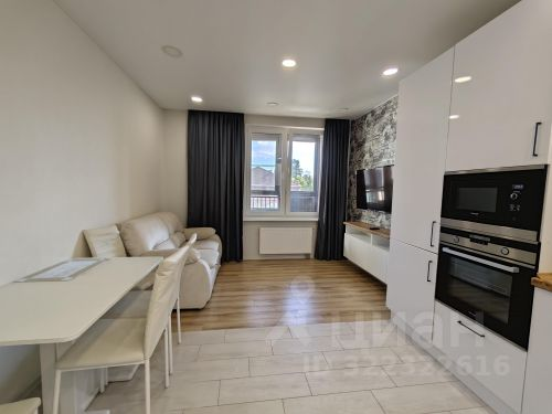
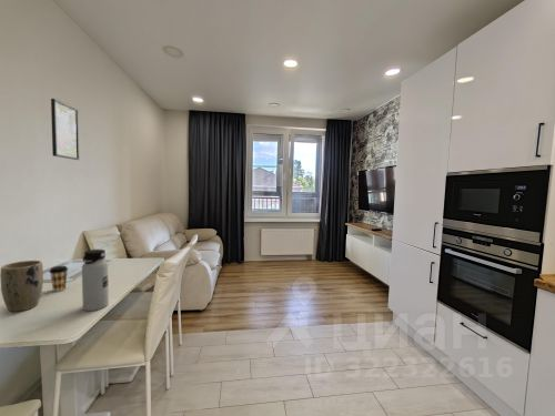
+ plant pot (22, 285)
+ coffee cup (59, 278)
+ water bottle (95, 278)
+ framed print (65, 131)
